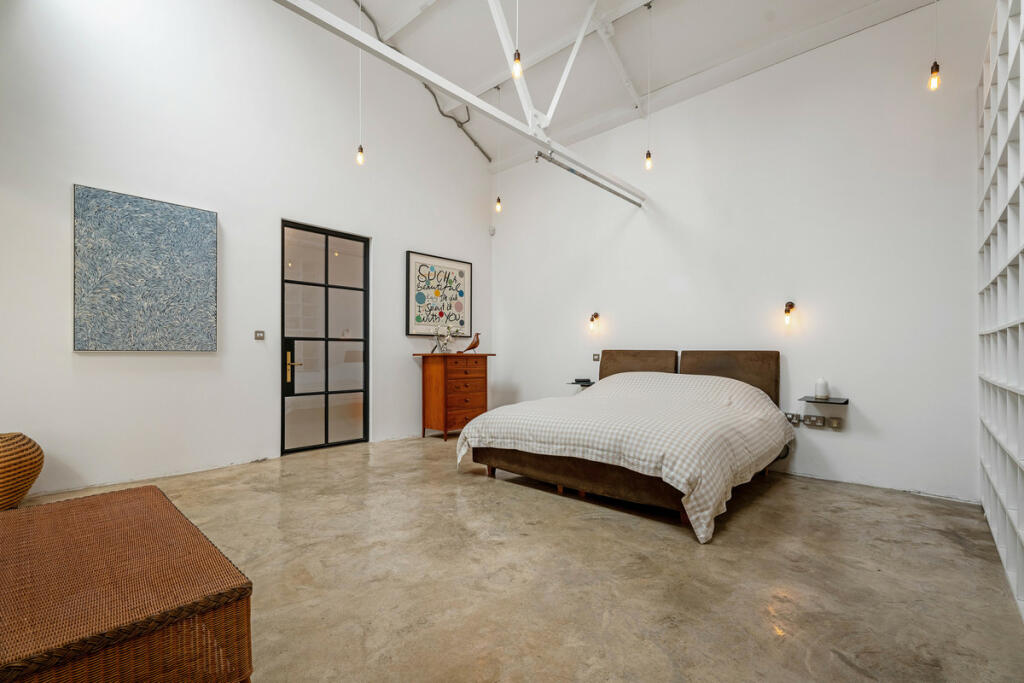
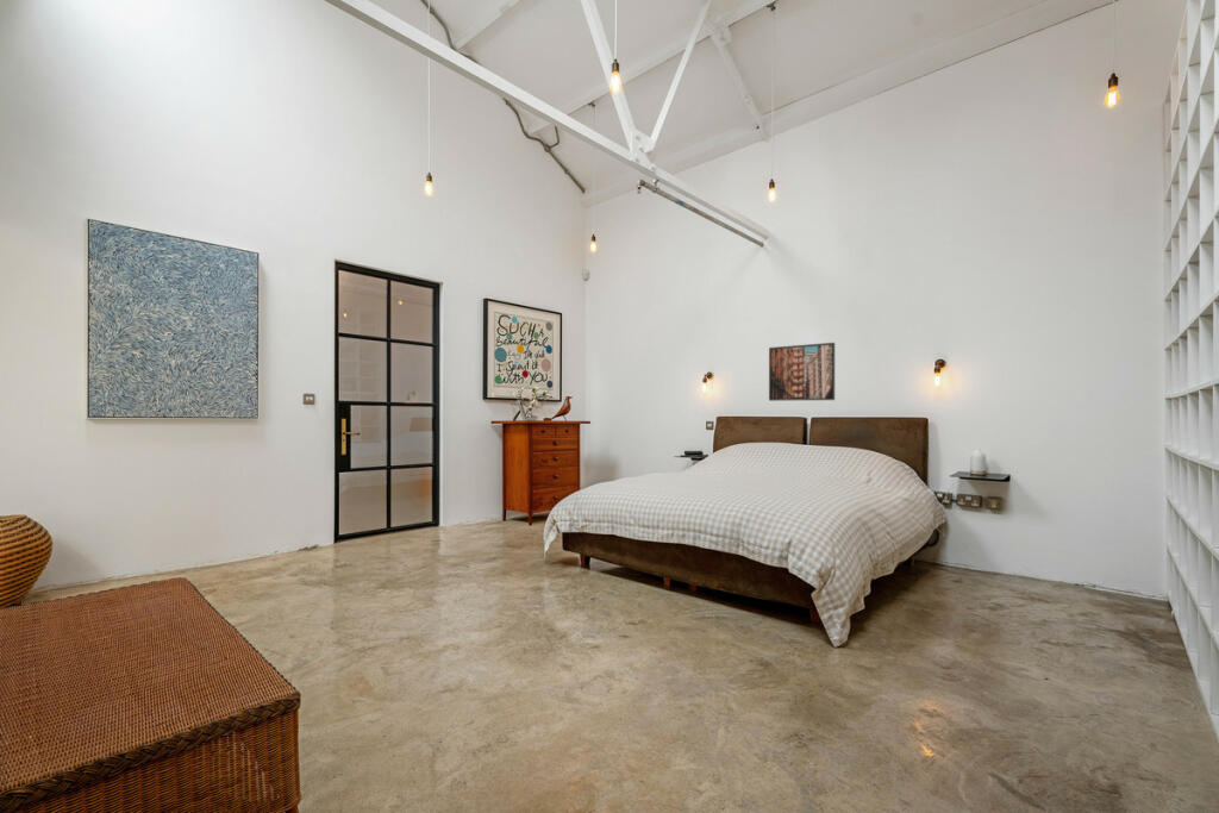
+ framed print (800, 373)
